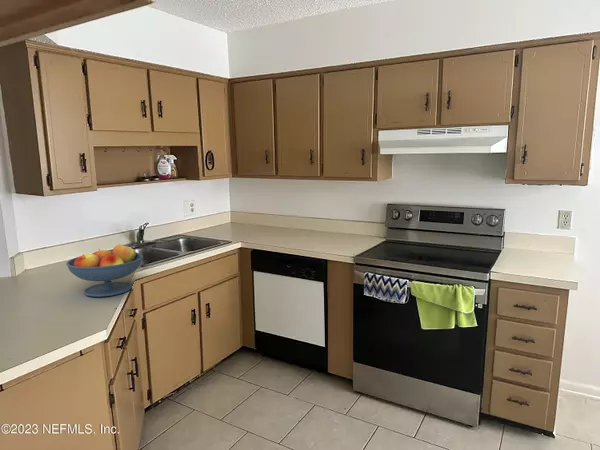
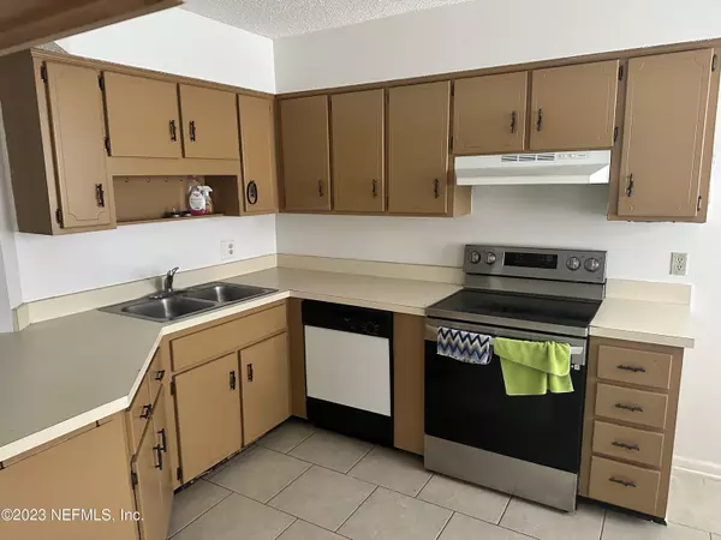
- fruit bowl (106, 269)
